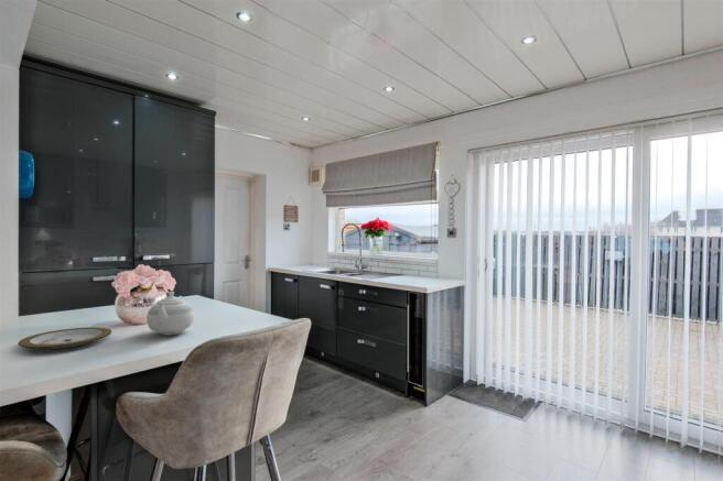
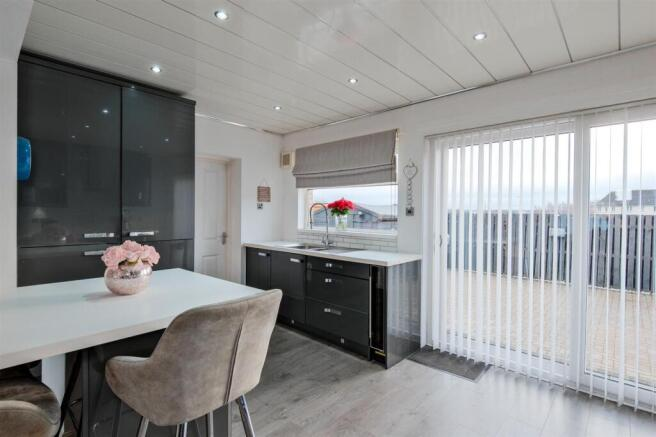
- teapot (171, 311)
- plate (67, 339)
